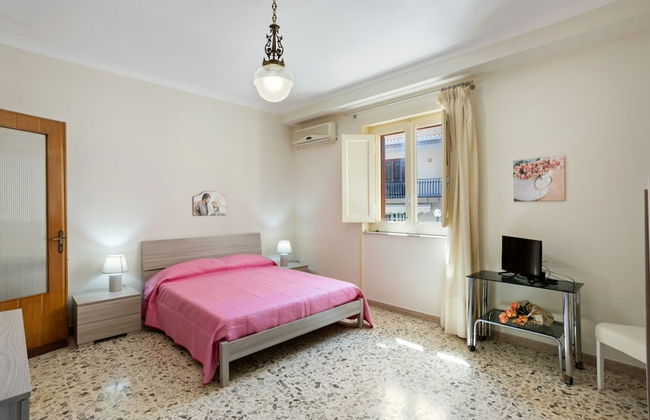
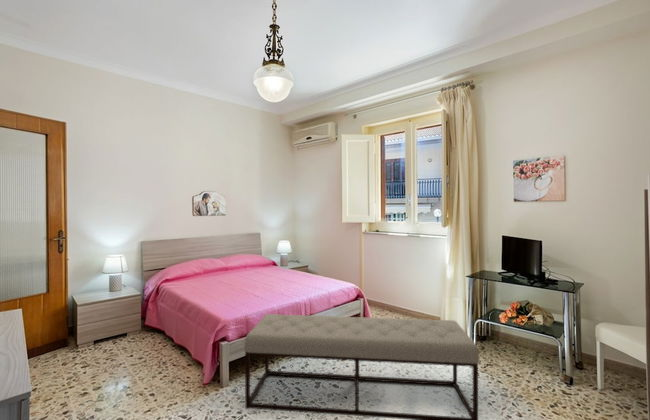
+ bench (357, 360)
